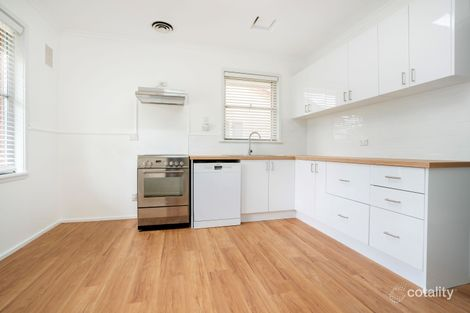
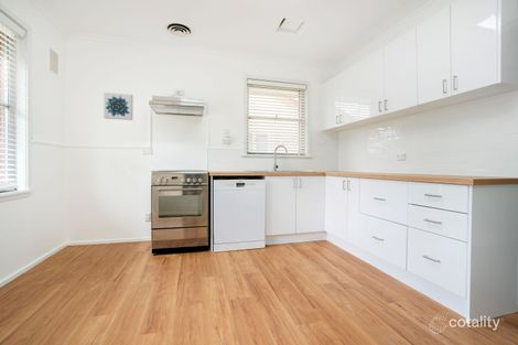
+ wall art (118, 106)
